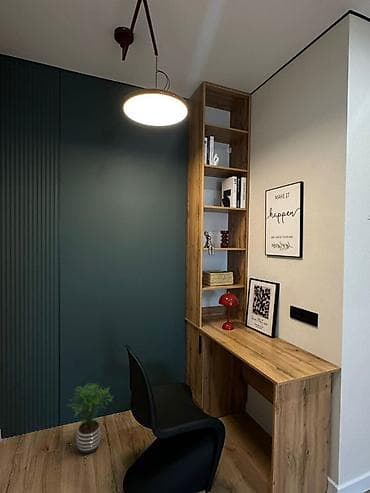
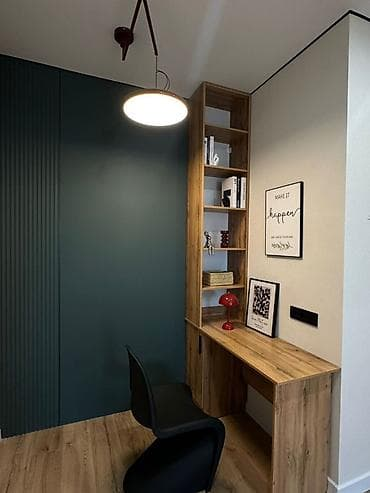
- potted plant (90, 416)
